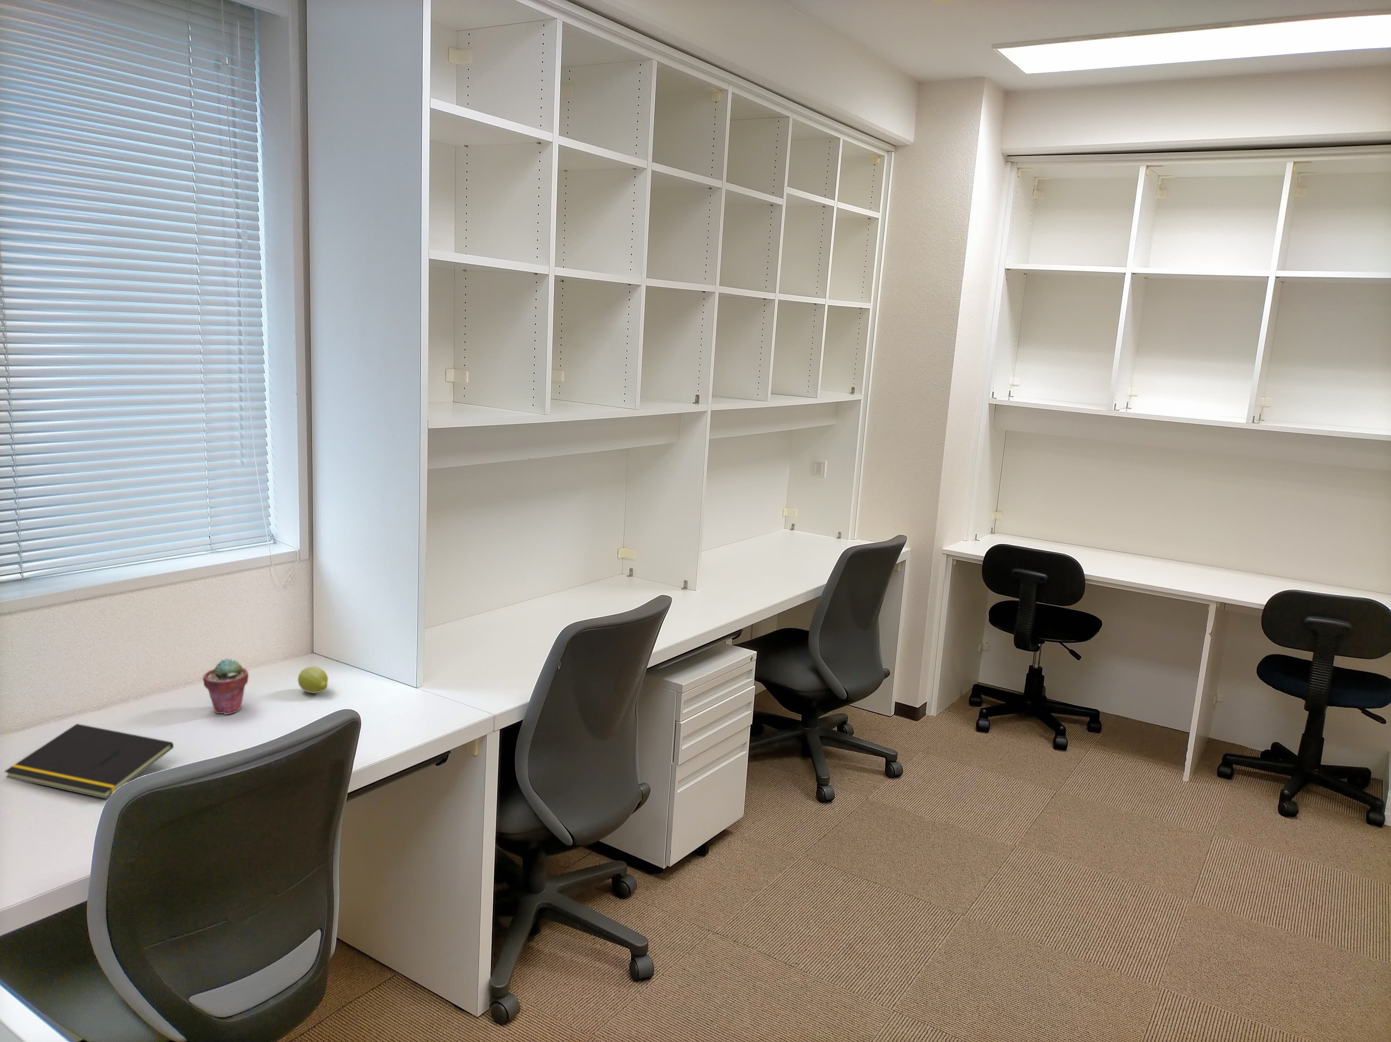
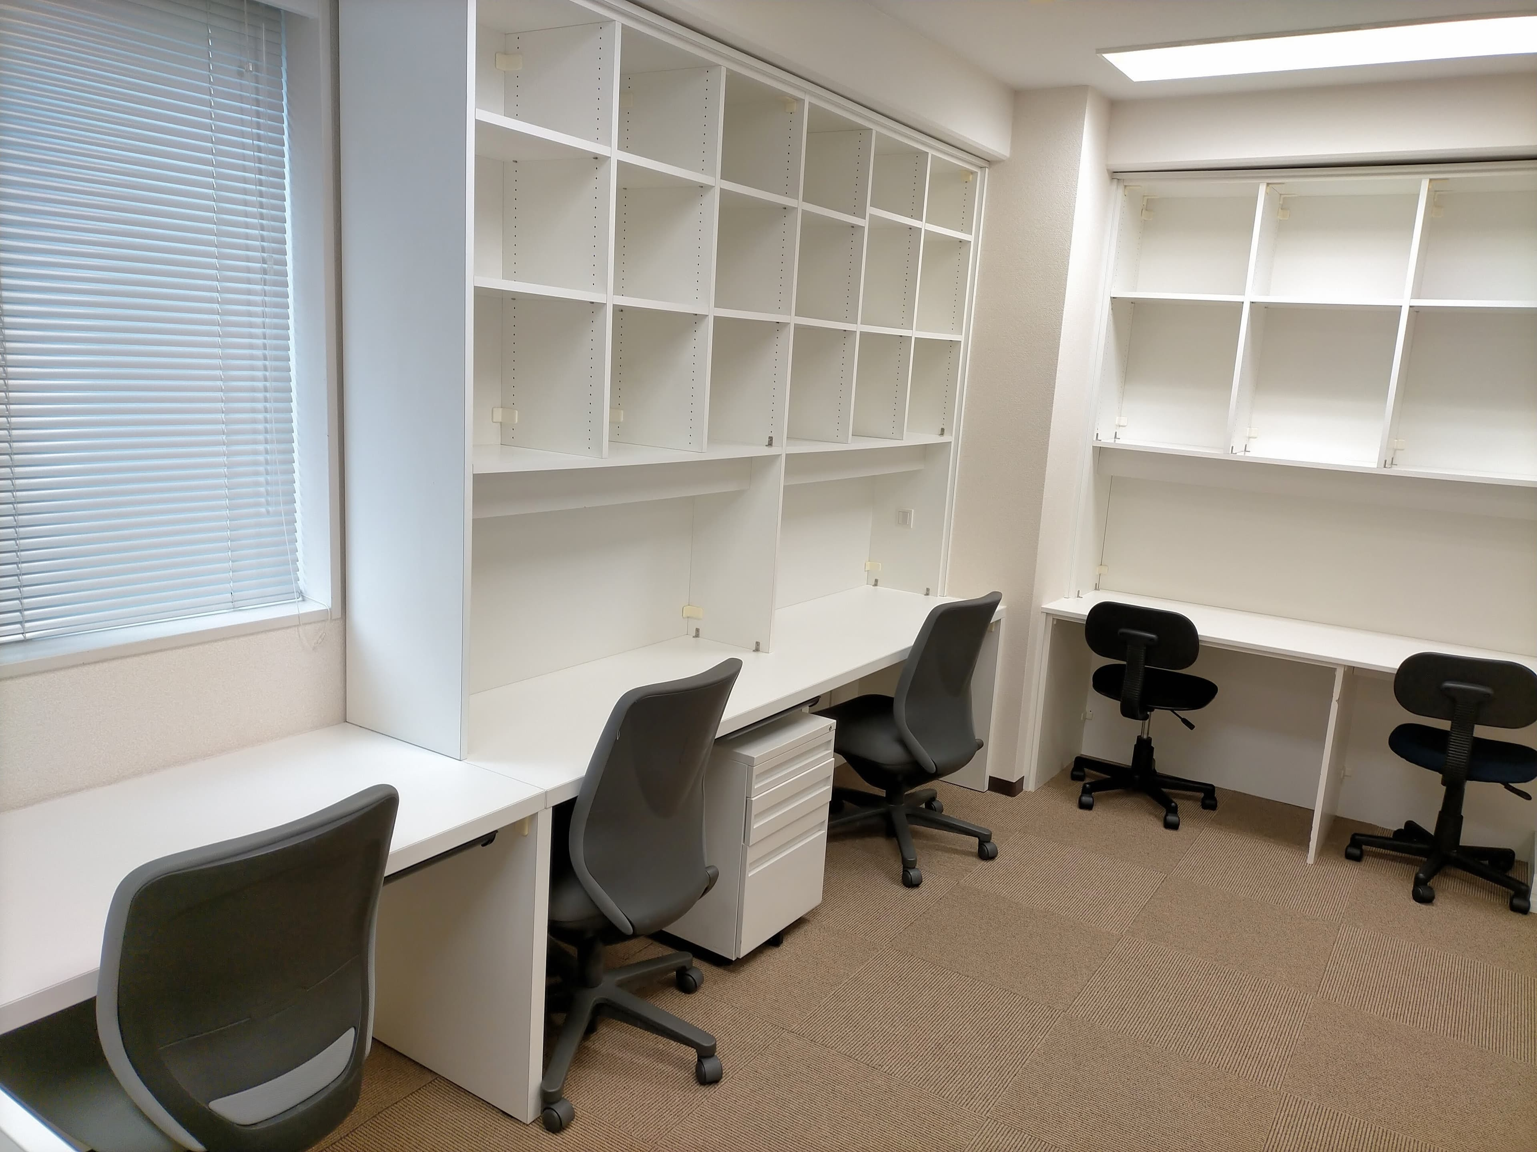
- potted succulent (227, 684)
- notepad (91, 760)
- fruit (313, 680)
